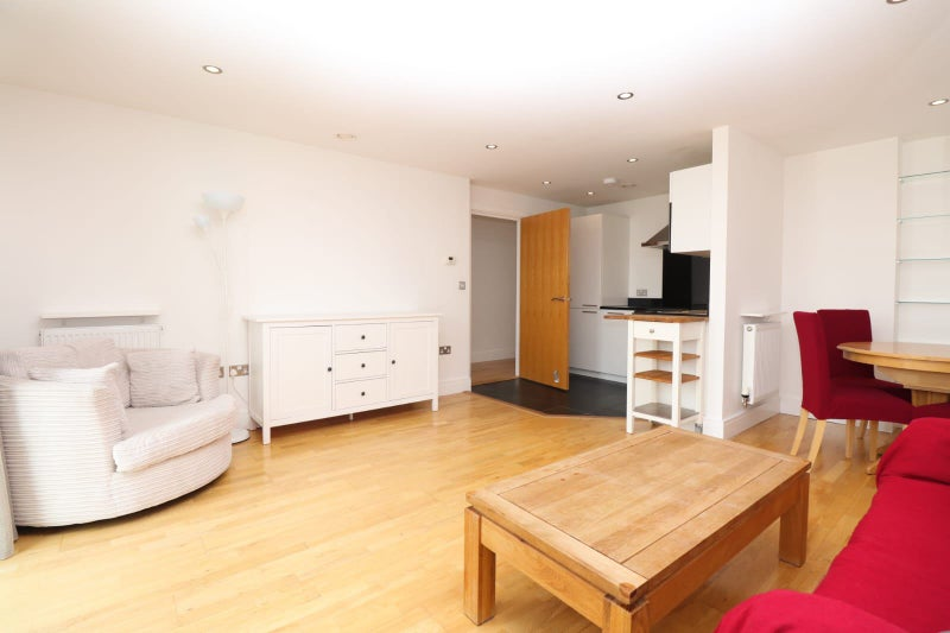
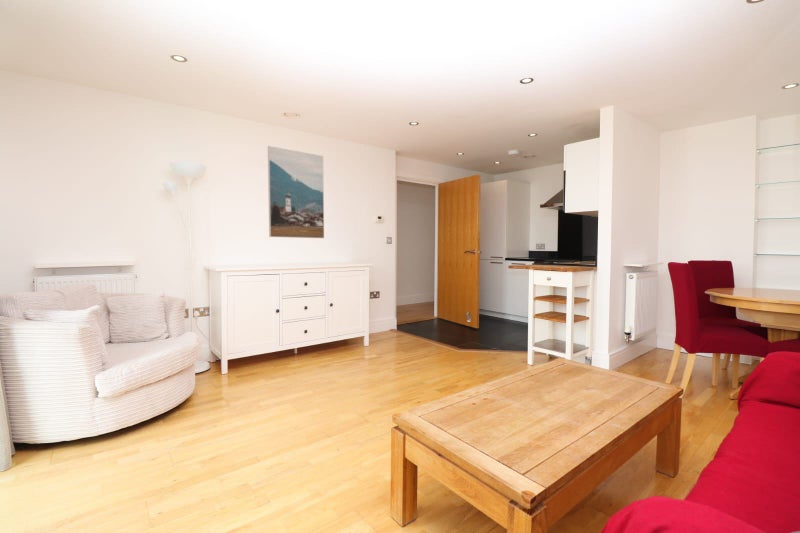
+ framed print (297, 194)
